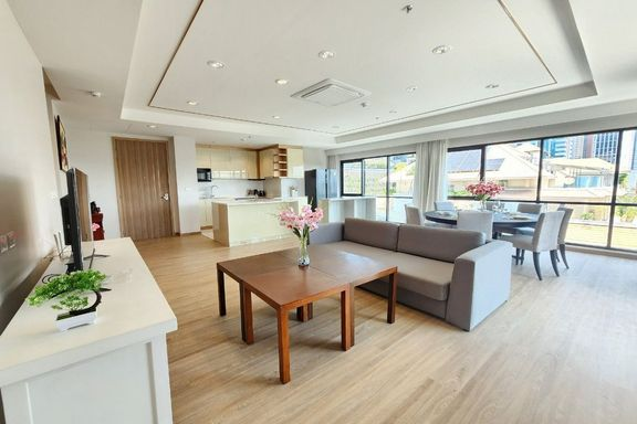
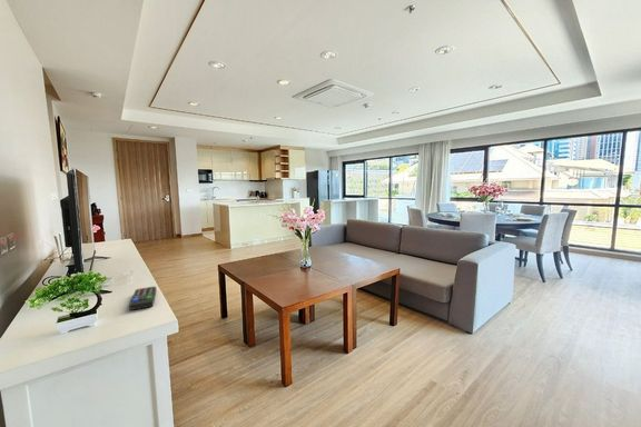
+ remote control (144, 297)
